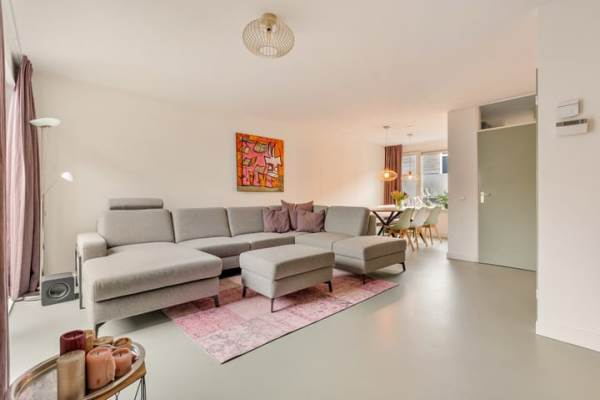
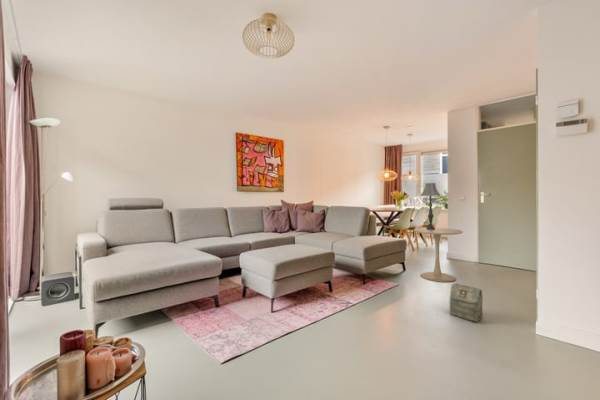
+ table lamp (430, 206)
+ bag (465, 301)
+ side table (437, 253)
